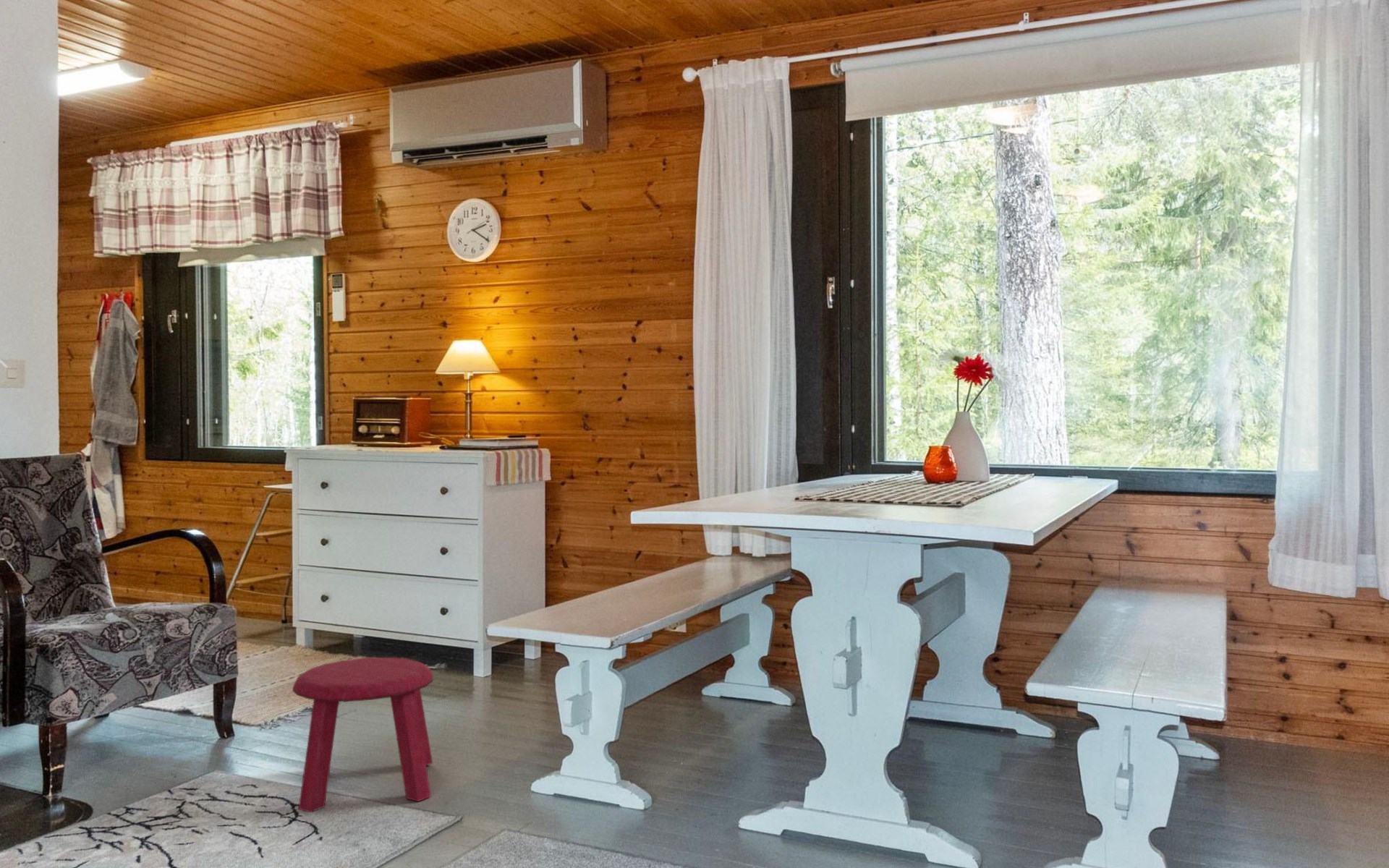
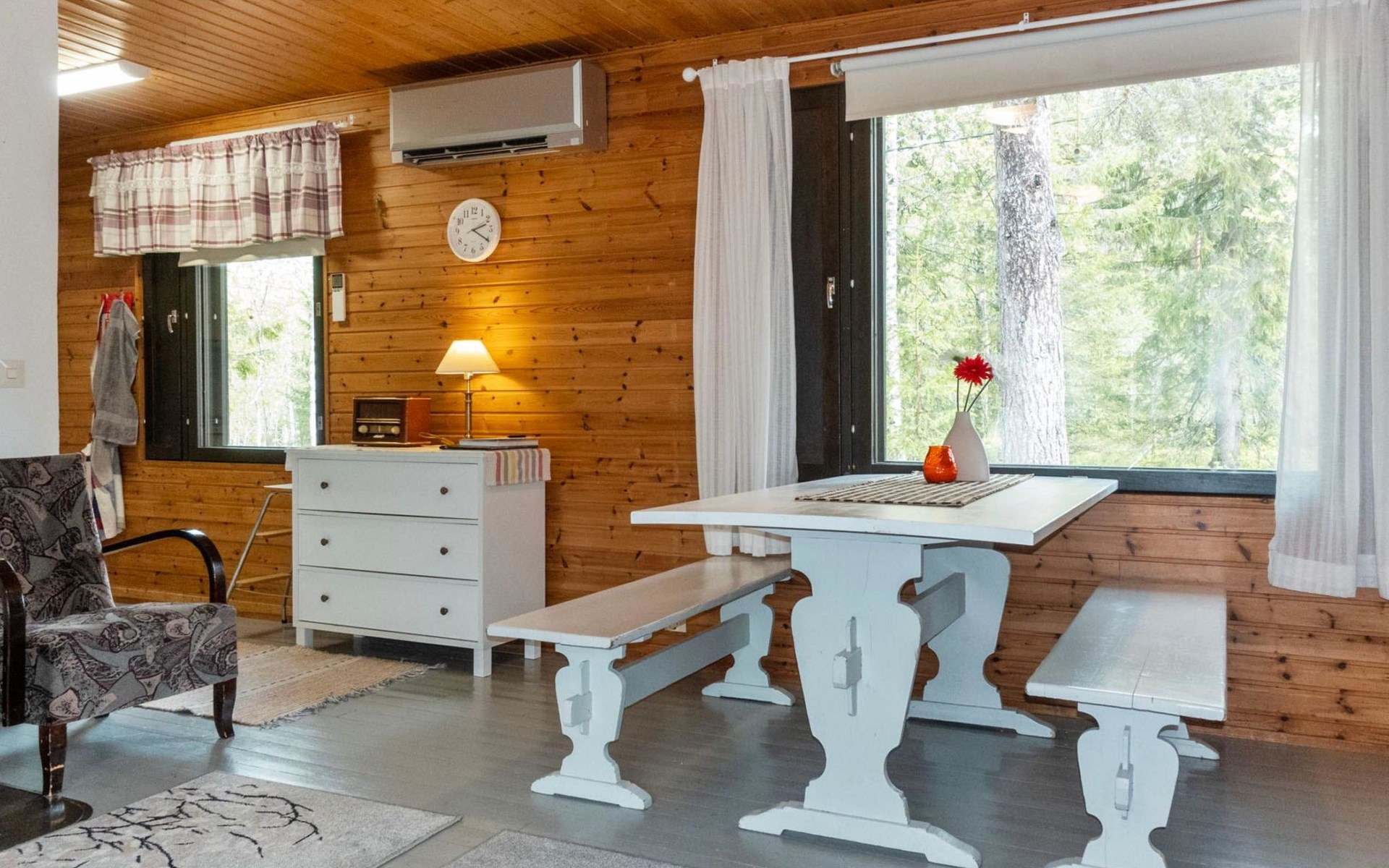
- stool (363, 700)
